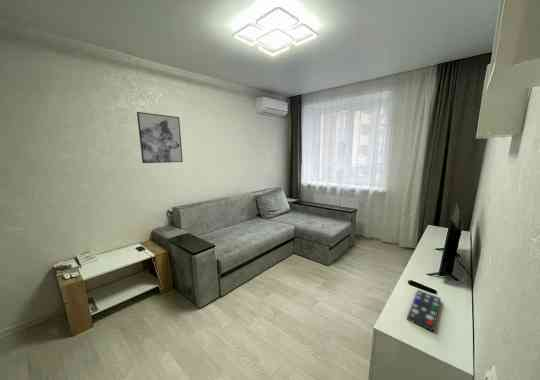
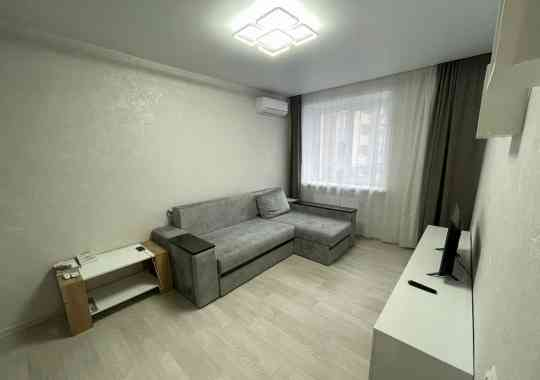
- wall art (161, 139)
- remote control (424, 307)
